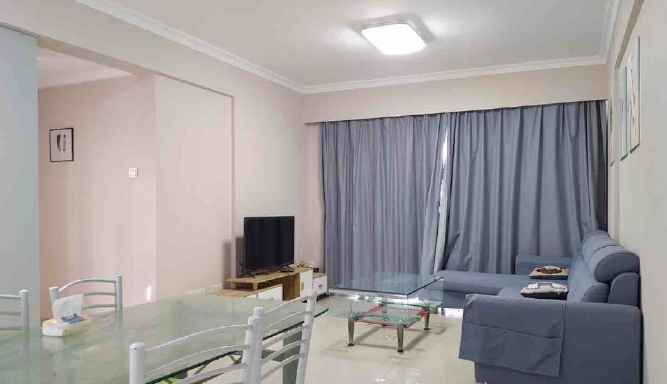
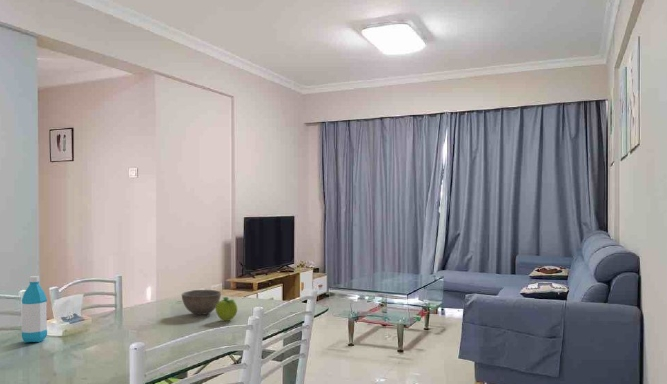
+ fruit (226, 308)
+ water bottle (34, 308)
+ bowl (201, 303)
